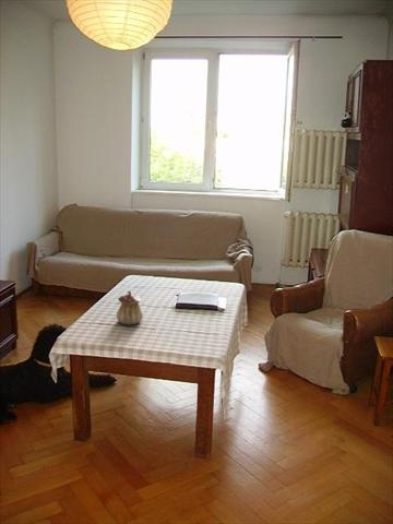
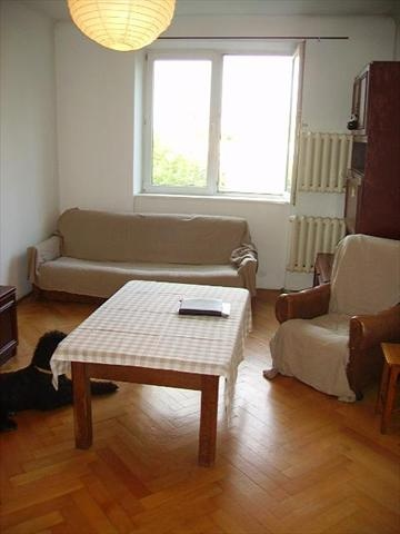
- teapot (129, 307)
